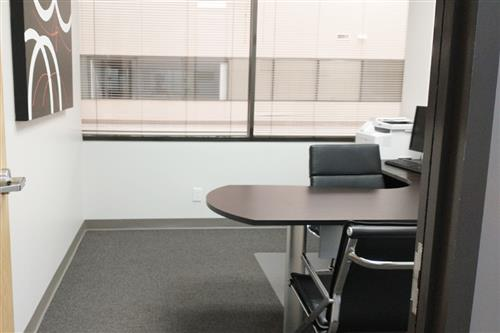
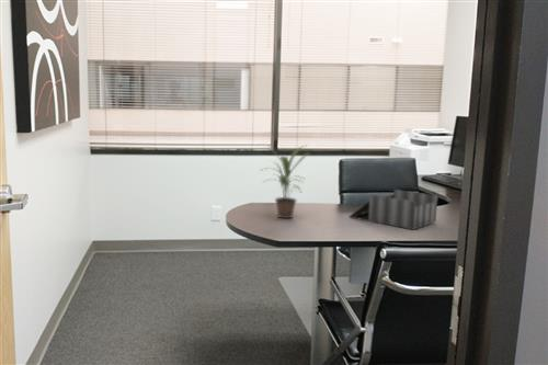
+ desk organizer (392, 206)
+ potted plant (287, 180)
